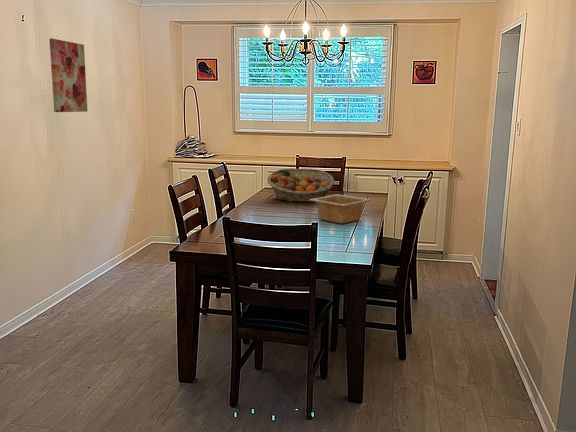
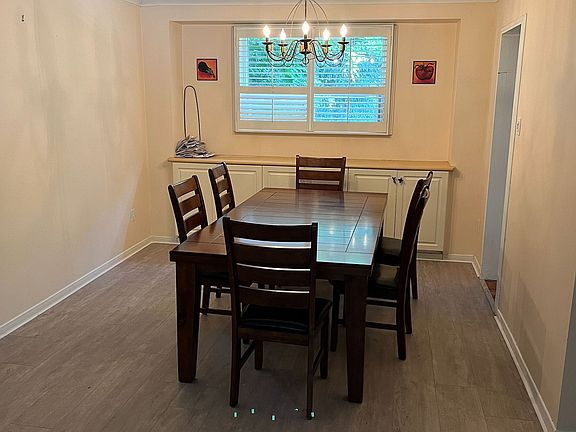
- serving bowl (339, 209)
- fruit basket (300, 185)
- wall art (69, 77)
